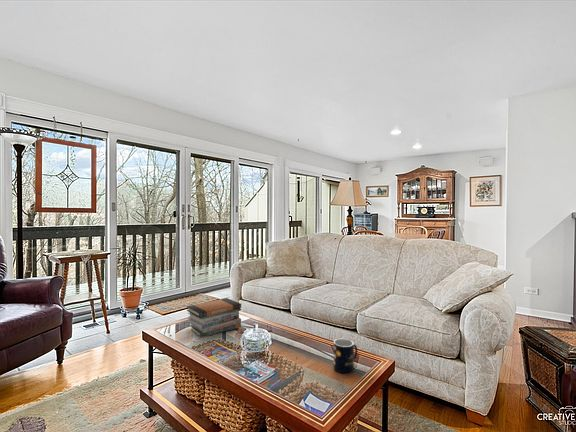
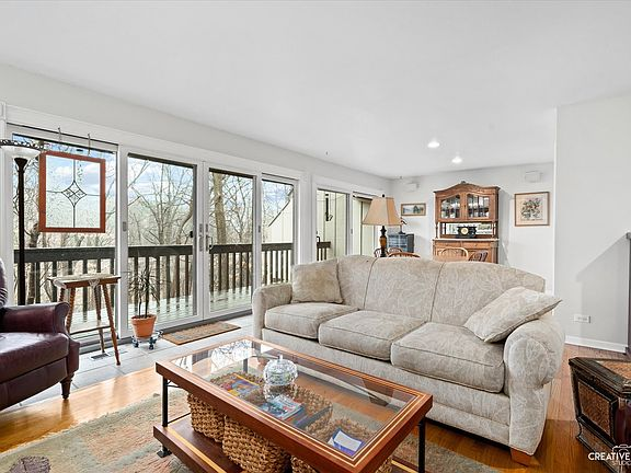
- book stack (214, 316)
- mug (345, 354)
